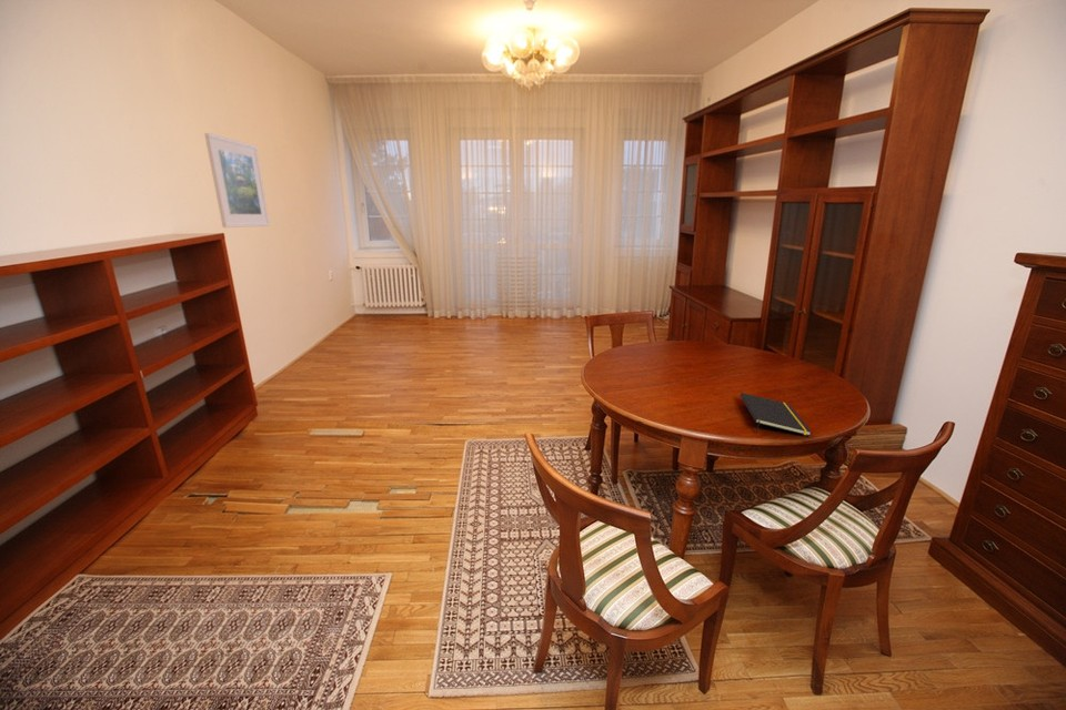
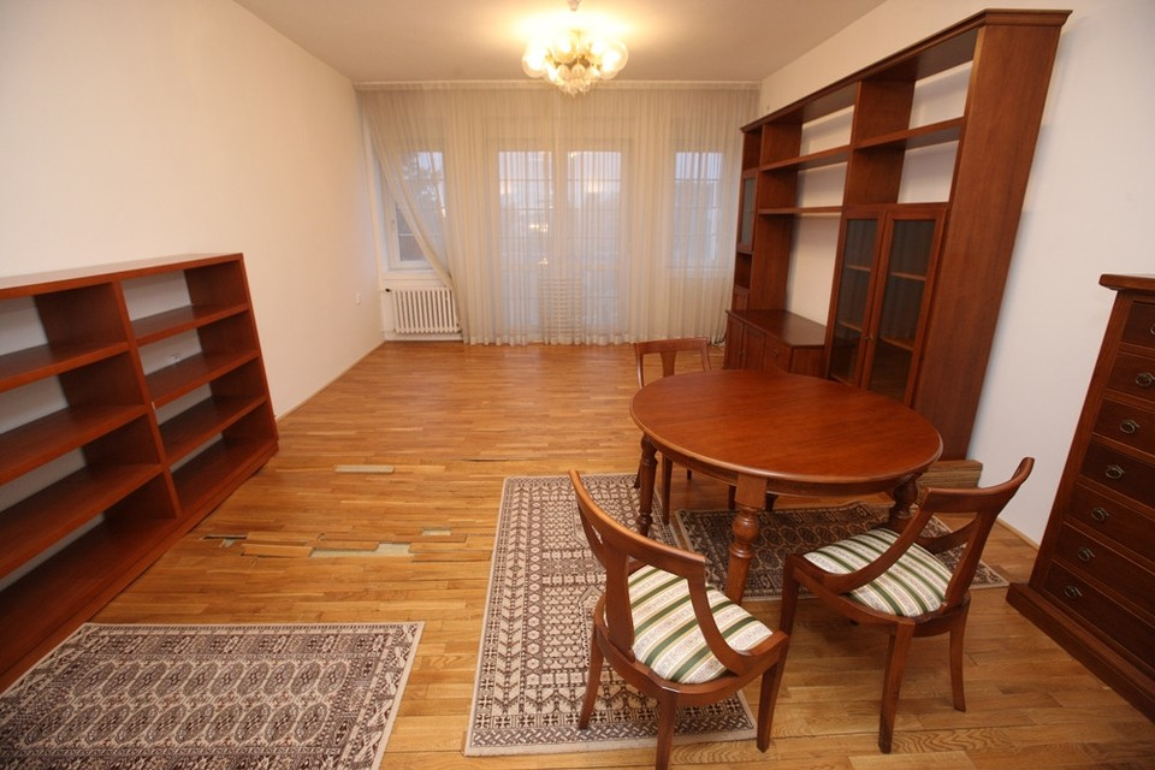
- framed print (240, 184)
- notepad (773, 413)
